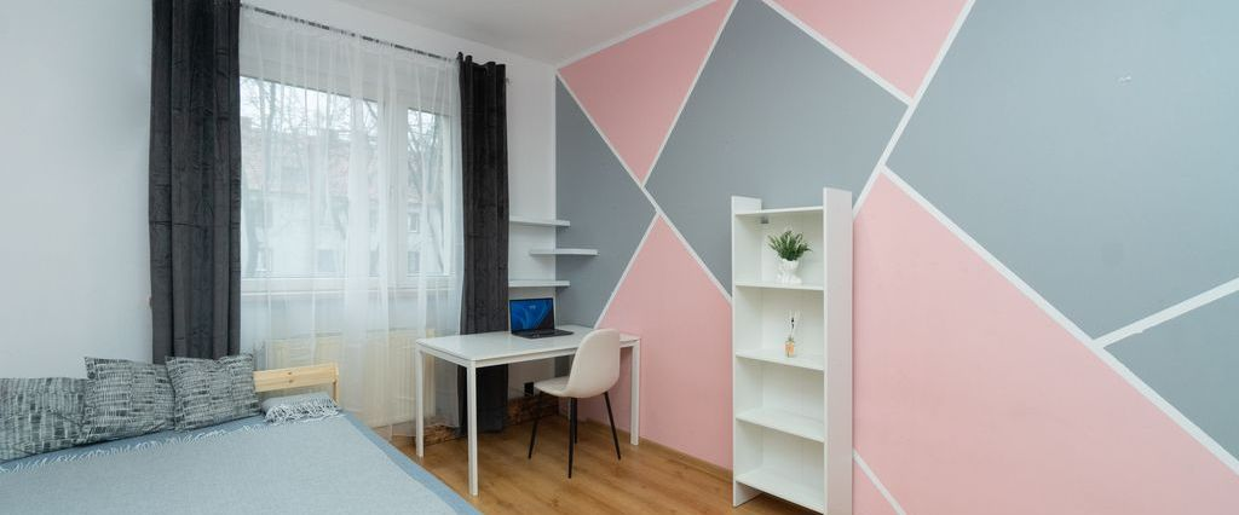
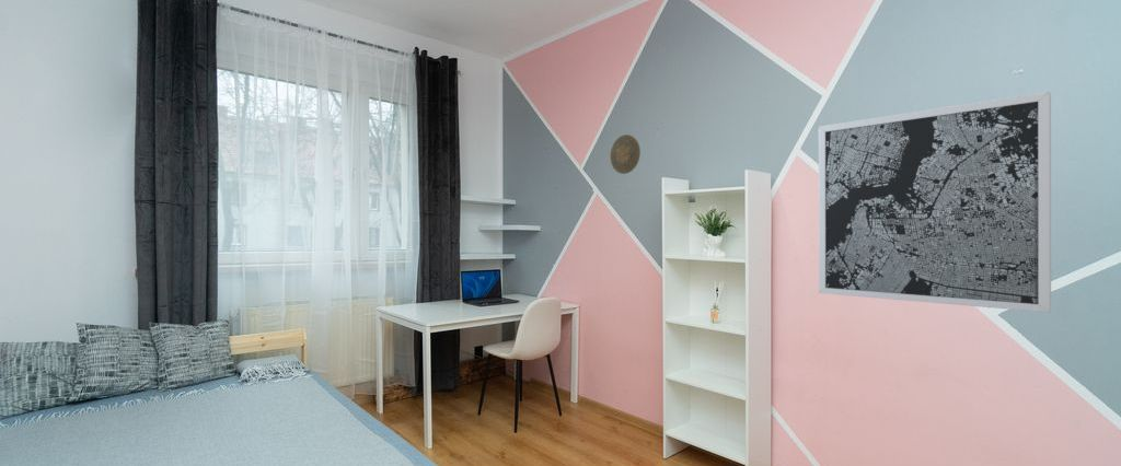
+ wall art (920, 206)
+ decorative plate (623, 153)
